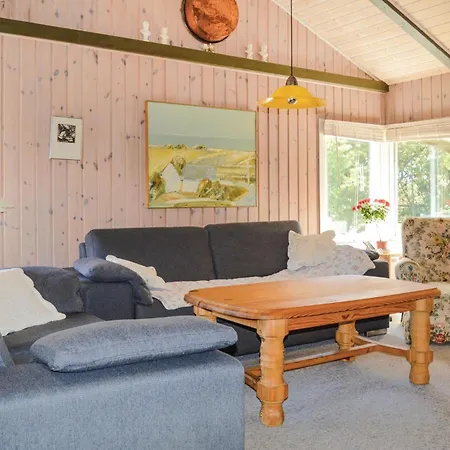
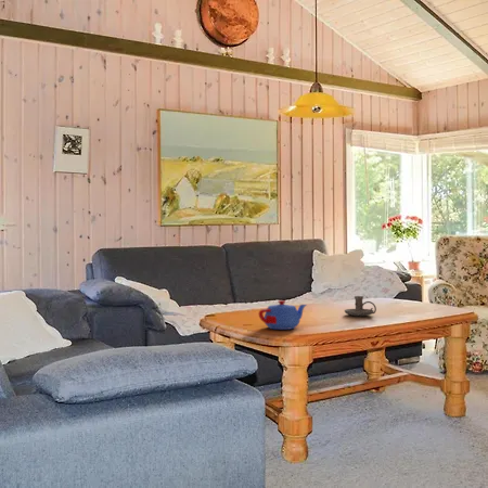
+ teapot (283, 313)
+ candle holder (361, 306)
